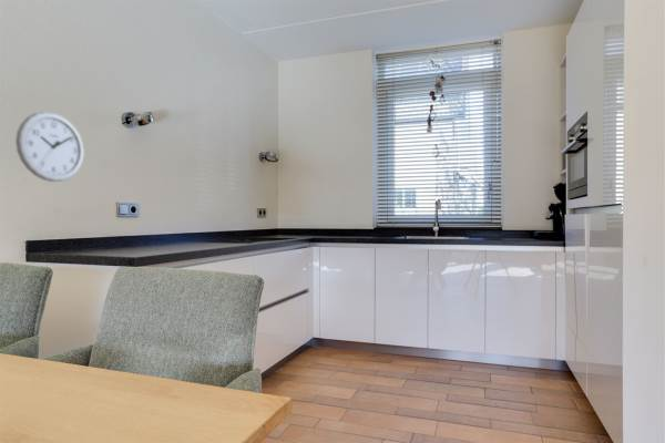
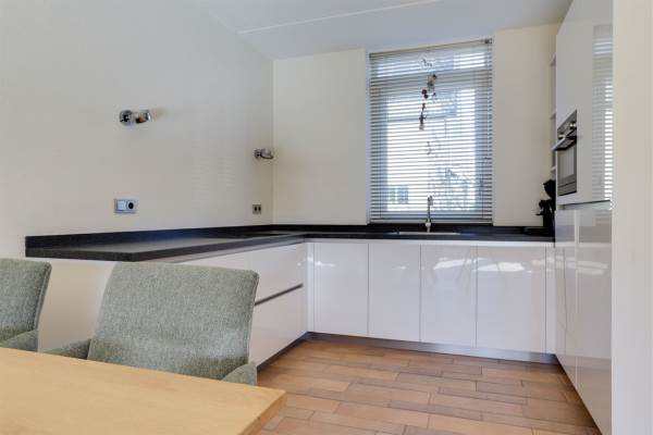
- wall clock (53, 146)
